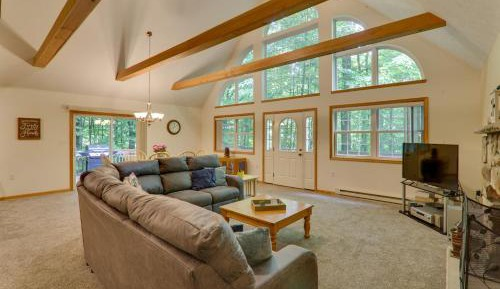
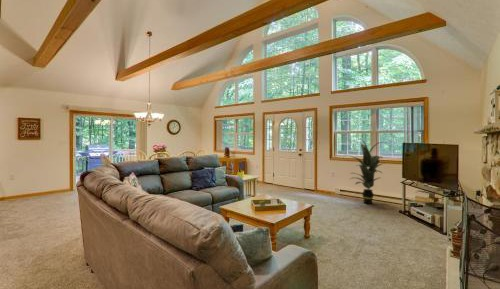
+ indoor plant (366, 170)
